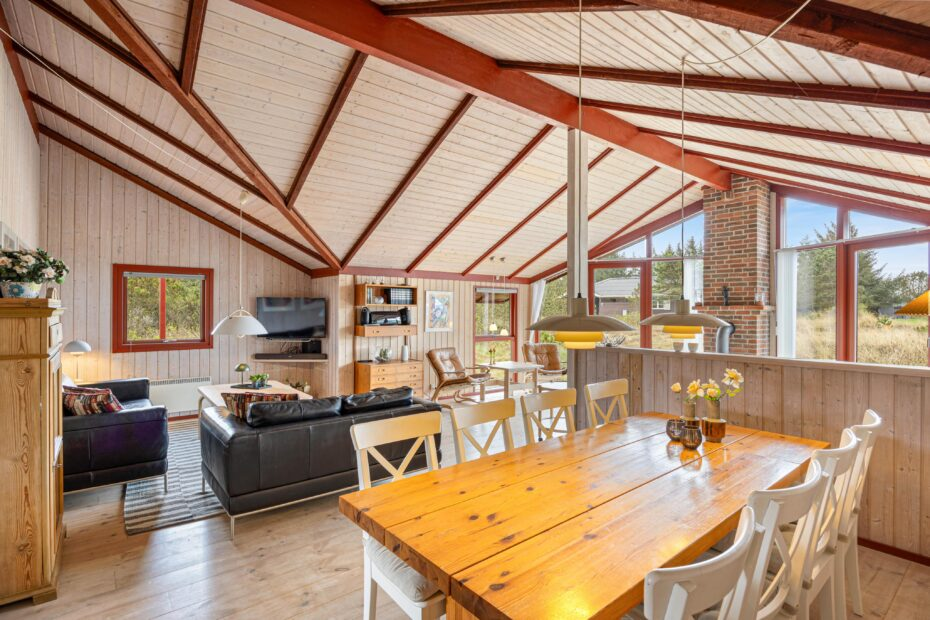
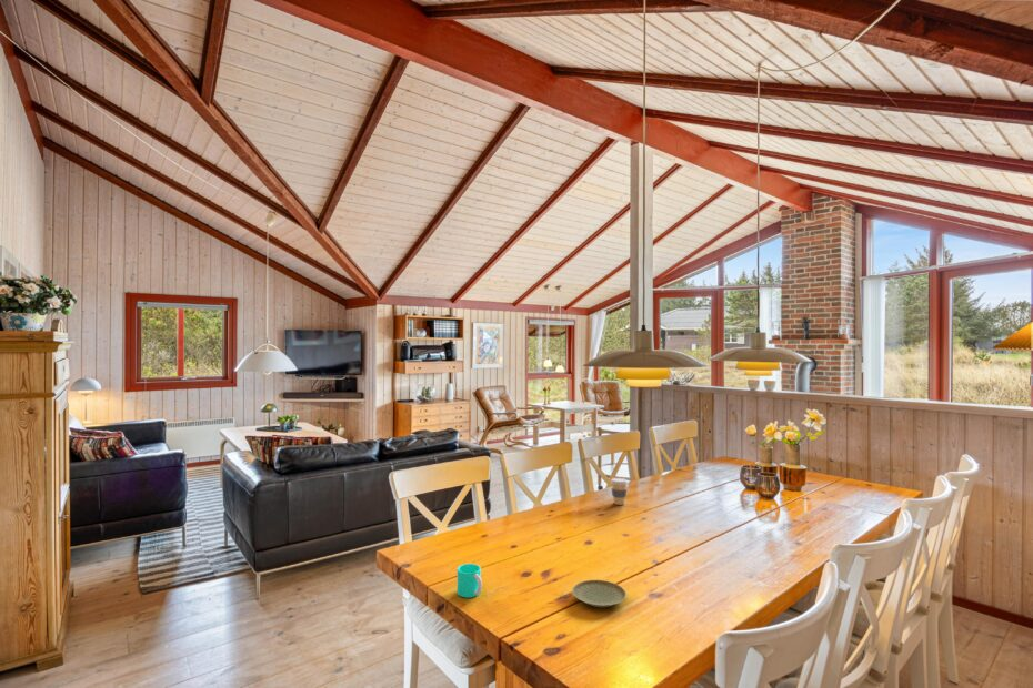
+ plate (599, 595)
+ coffee cup (619, 490)
+ cup (471, 581)
